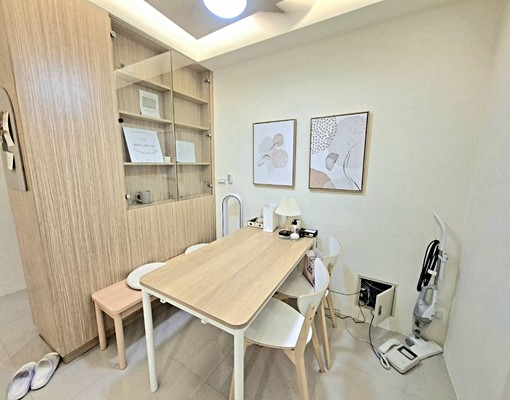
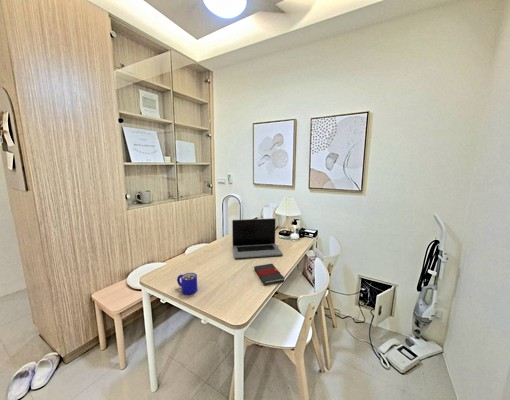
+ laptop (256, 237)
+ mug (186, 282)
+ book (268, 272)
